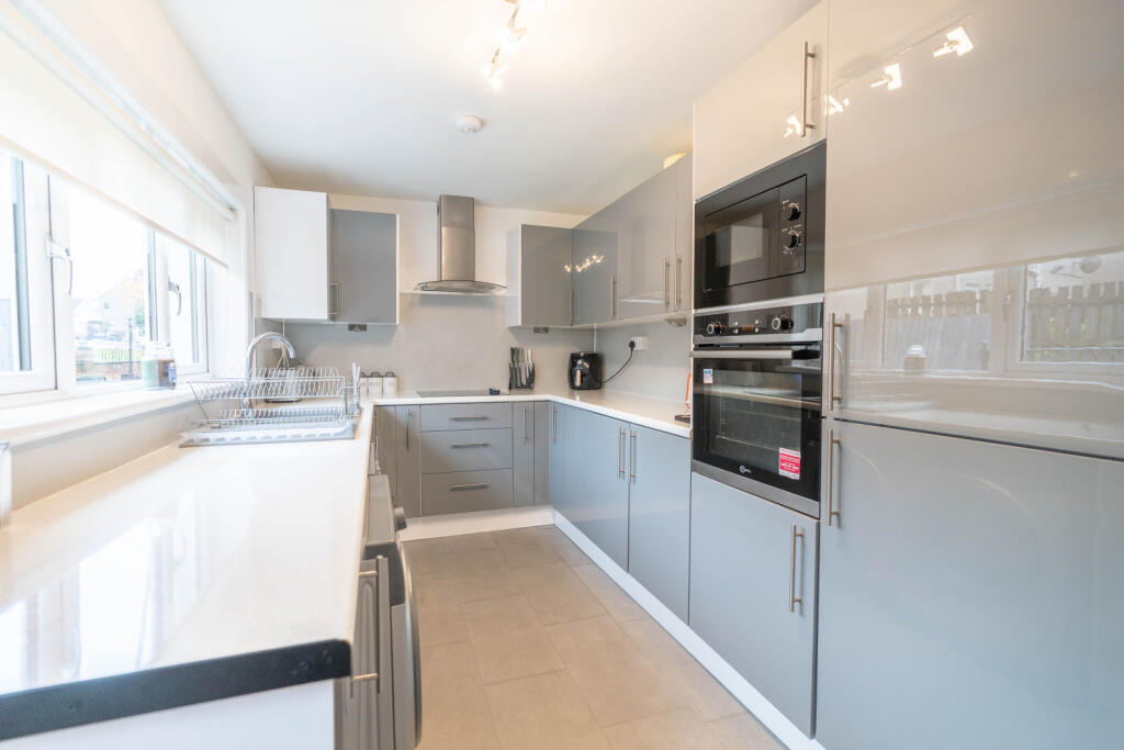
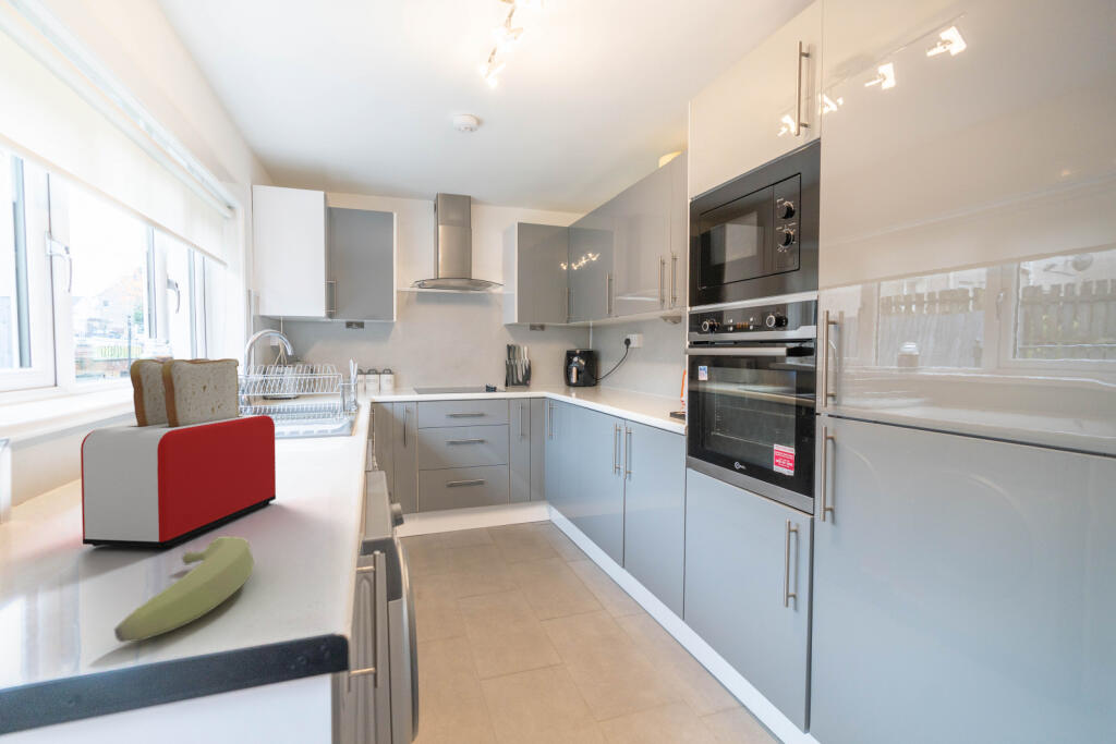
+ toaster (196, 439)
+ banana (189, 572)
